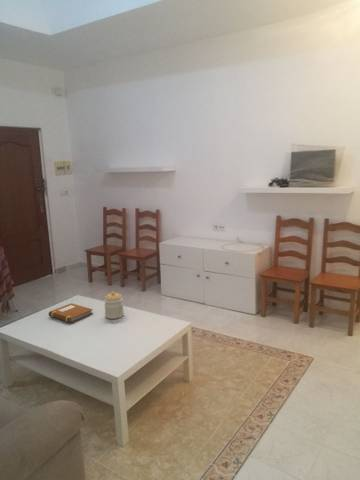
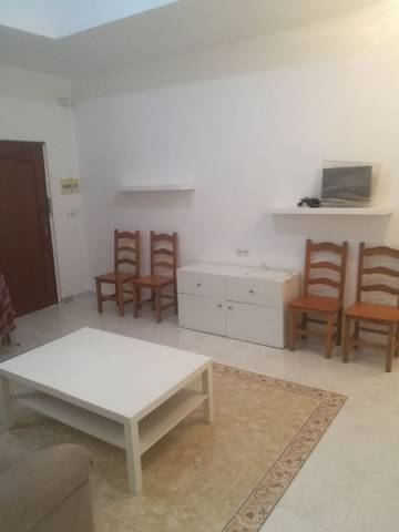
- jar (113, 303)
- notebook (70, 312)
